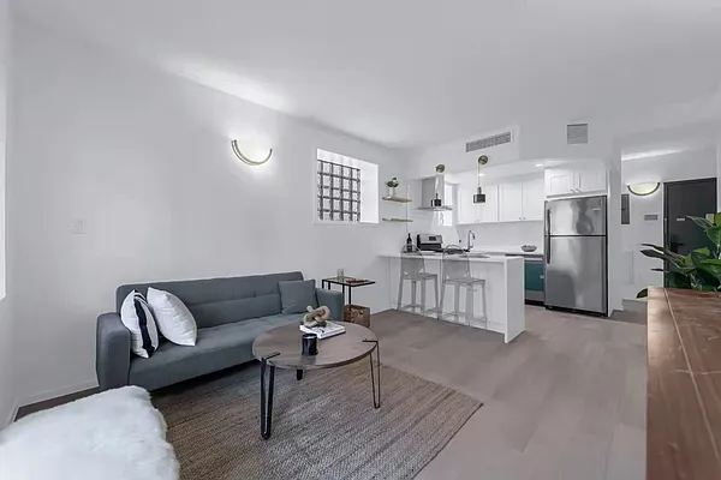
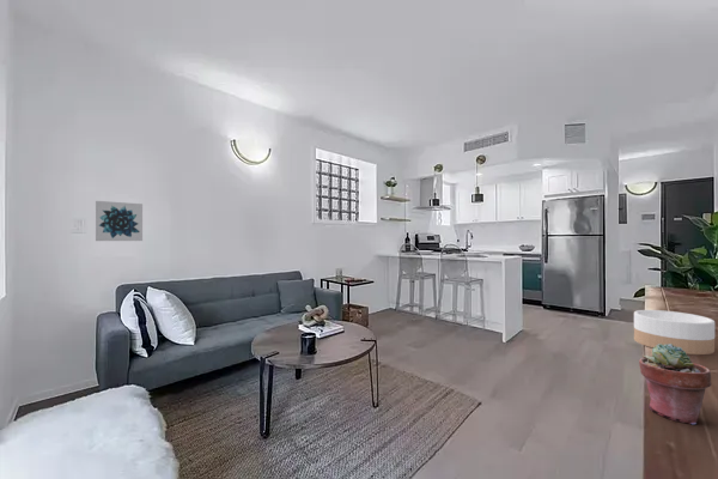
+ bowl (671, 329)
+ wall art (120, 222)
+ potted succulent (673, 378)
